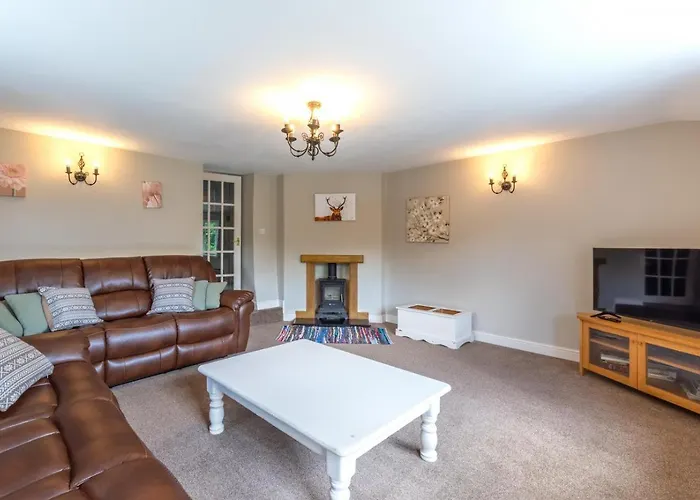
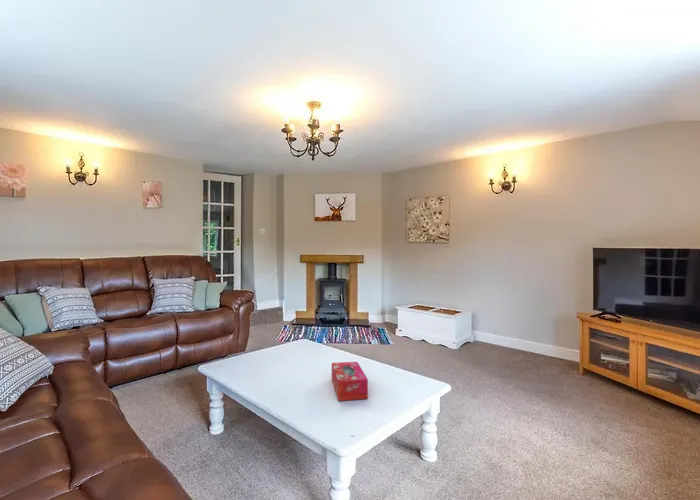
+ tissue box (348, 379)
